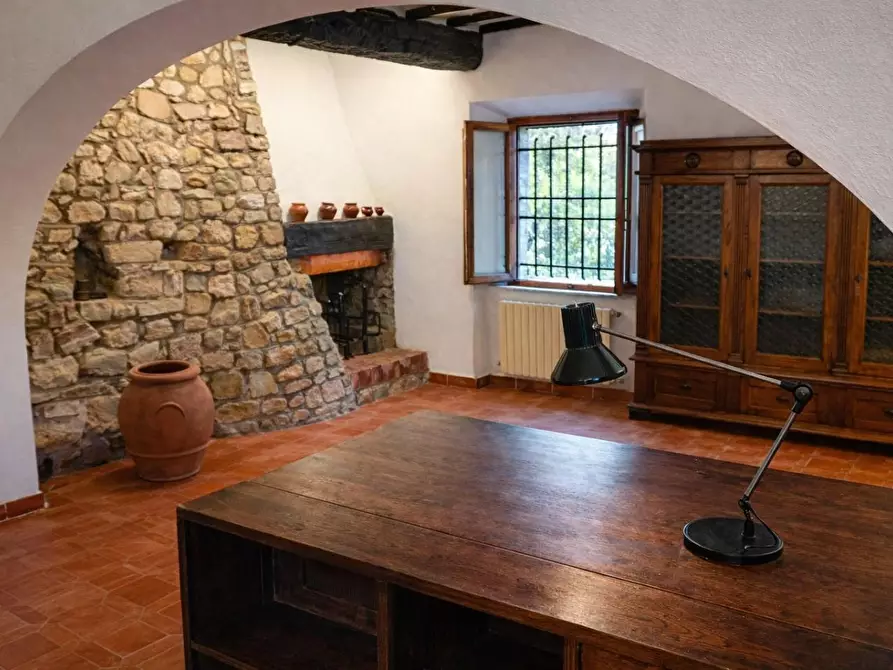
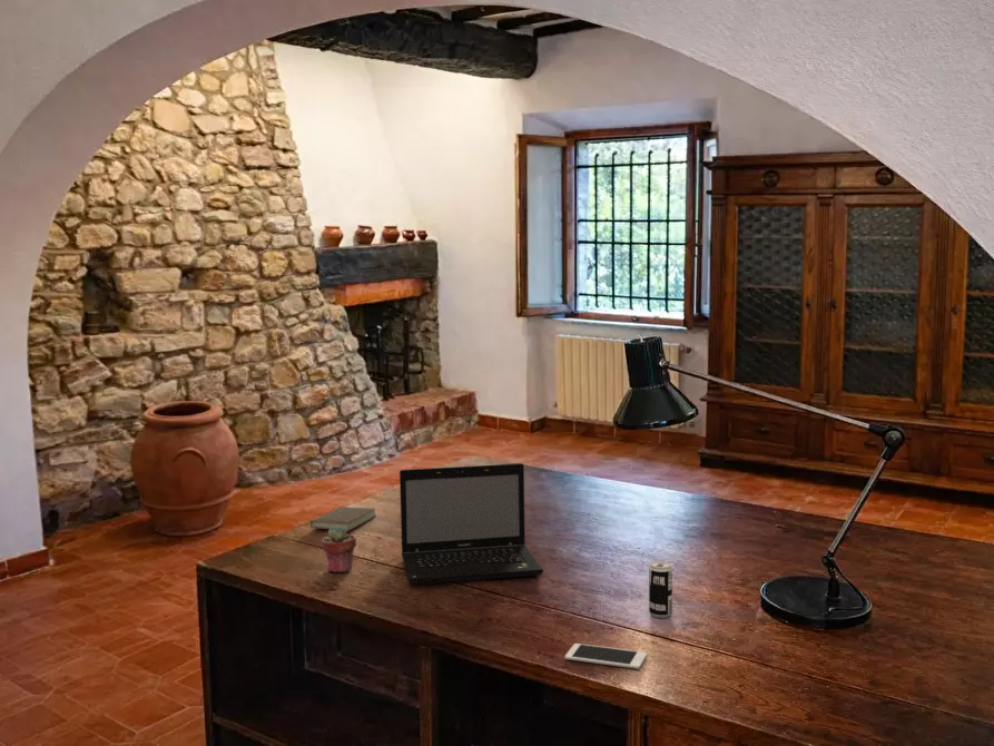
+ cell phone (606, 656)
+ laptop (469, 521)
+ book (337, 517)
+ potted succulent (338, 547)
+ beverage can (660, 589)
